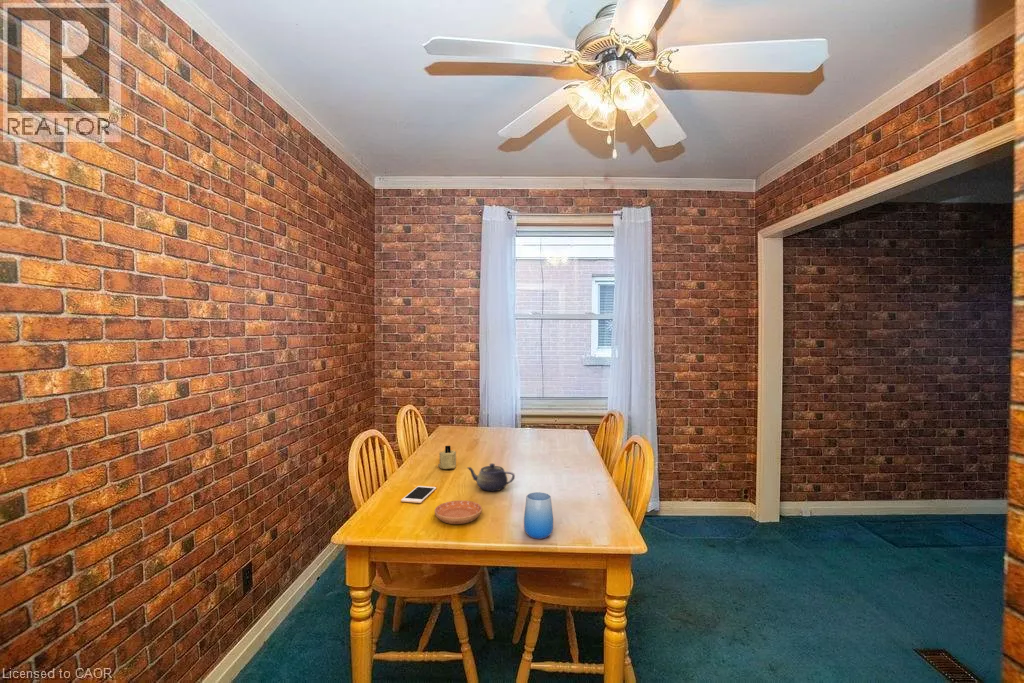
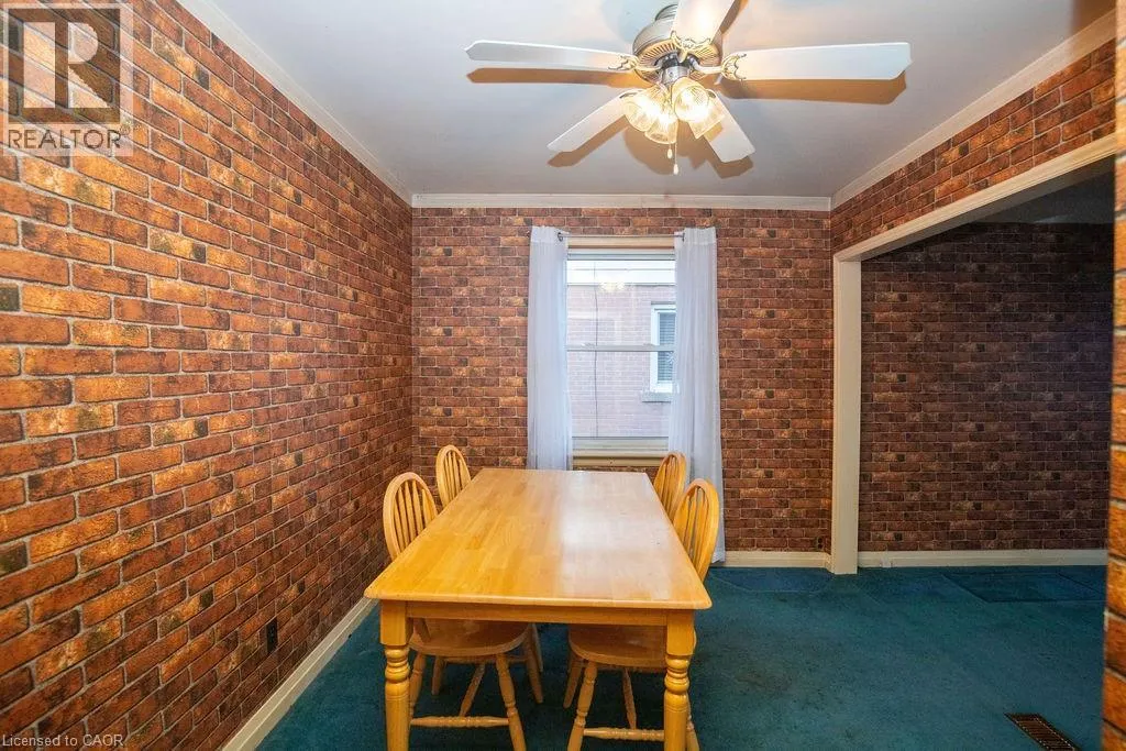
- cell phone (419, 493)
- cup (538, 515)
- saucer (458, 512)
- candle (447, 456)
- teapot (490, 475)
